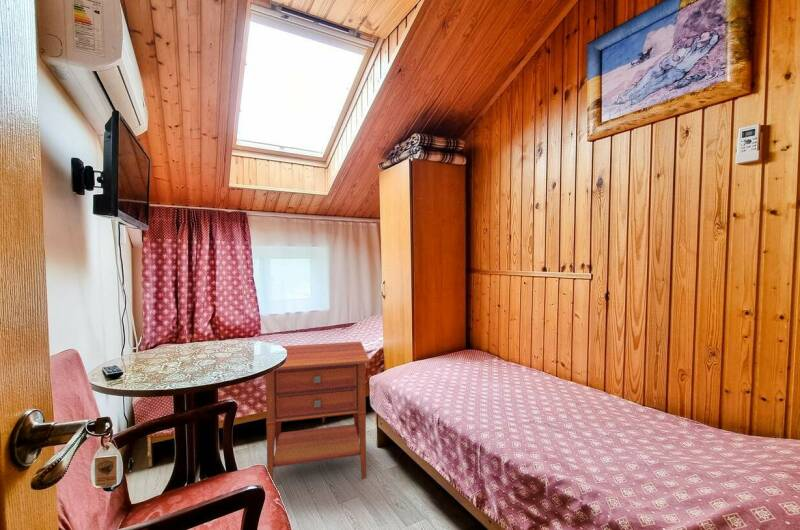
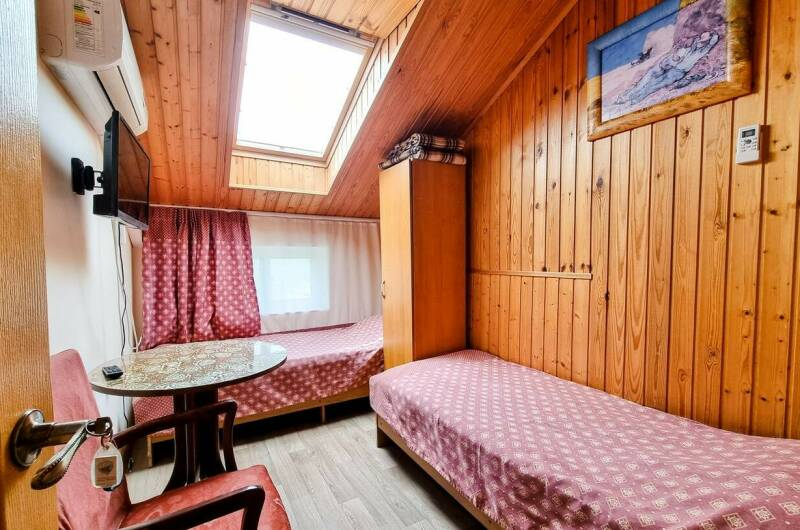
- nightstand (317, 410)
